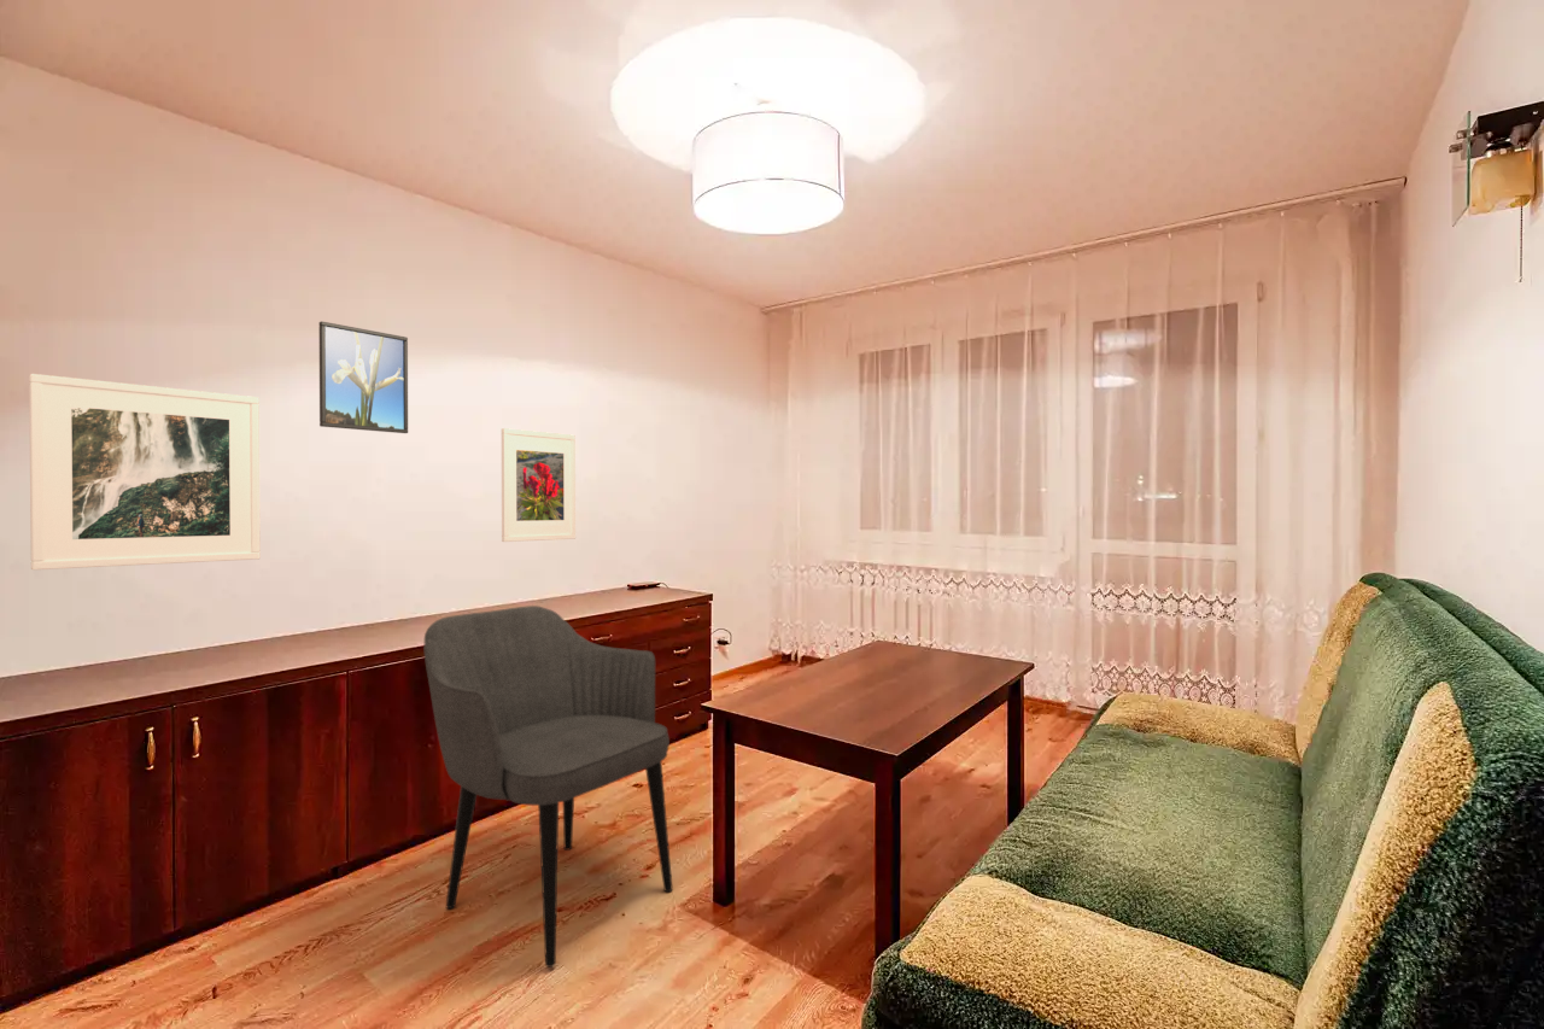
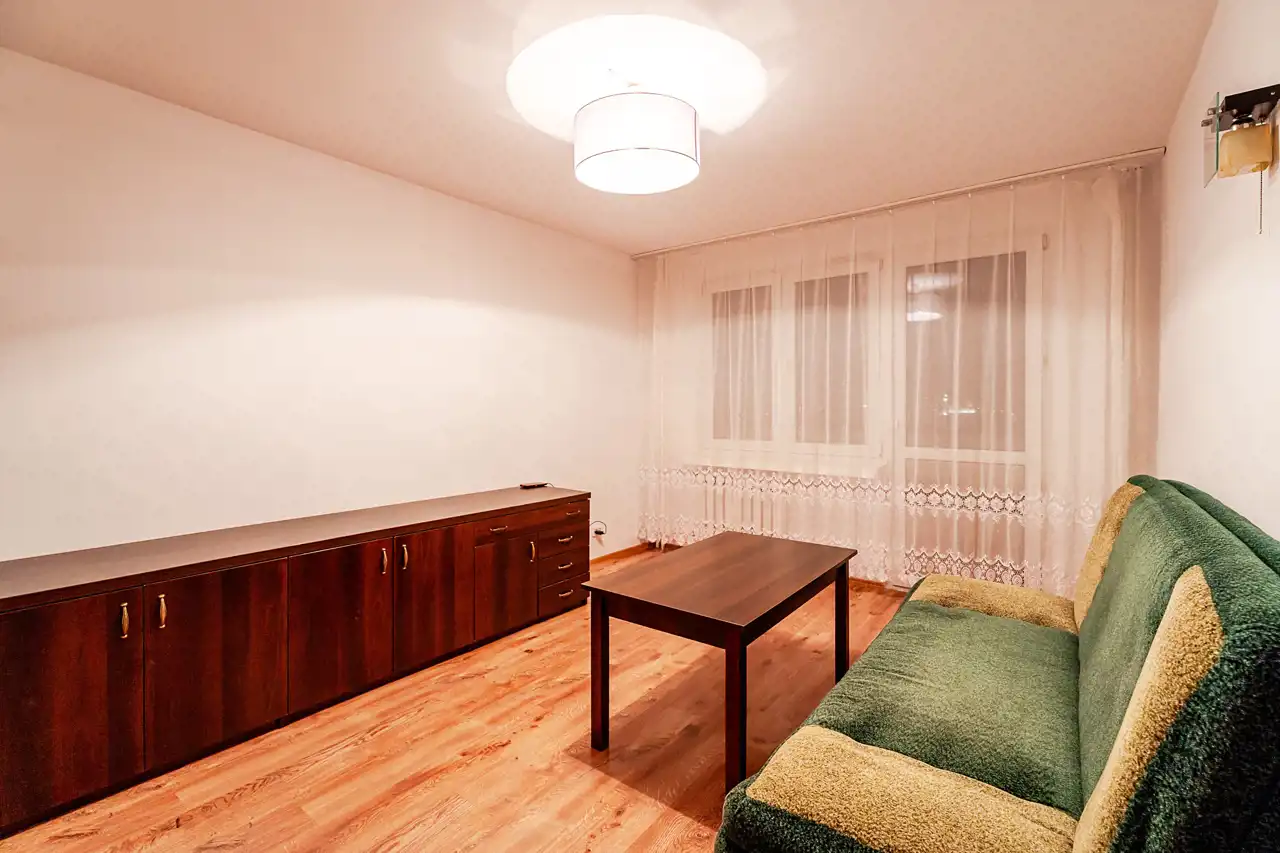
- armchair (550, 755)
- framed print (156, 475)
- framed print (539, 486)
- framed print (365, 380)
